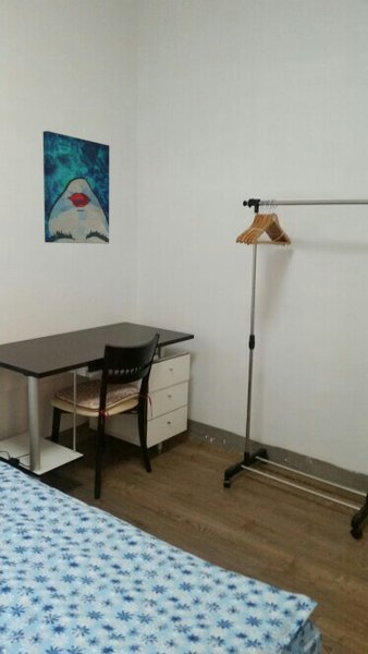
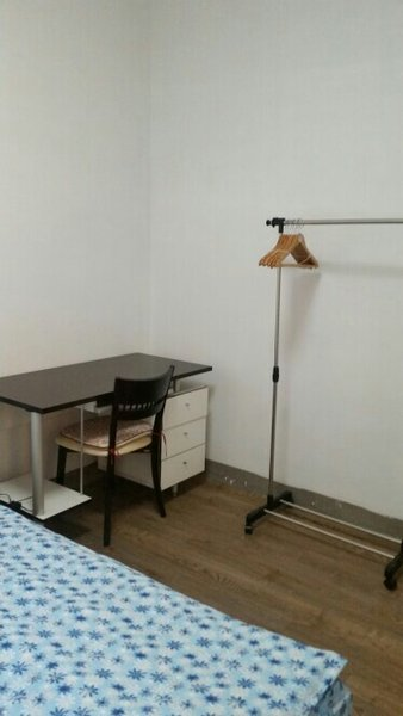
- wall art (78, 192)
